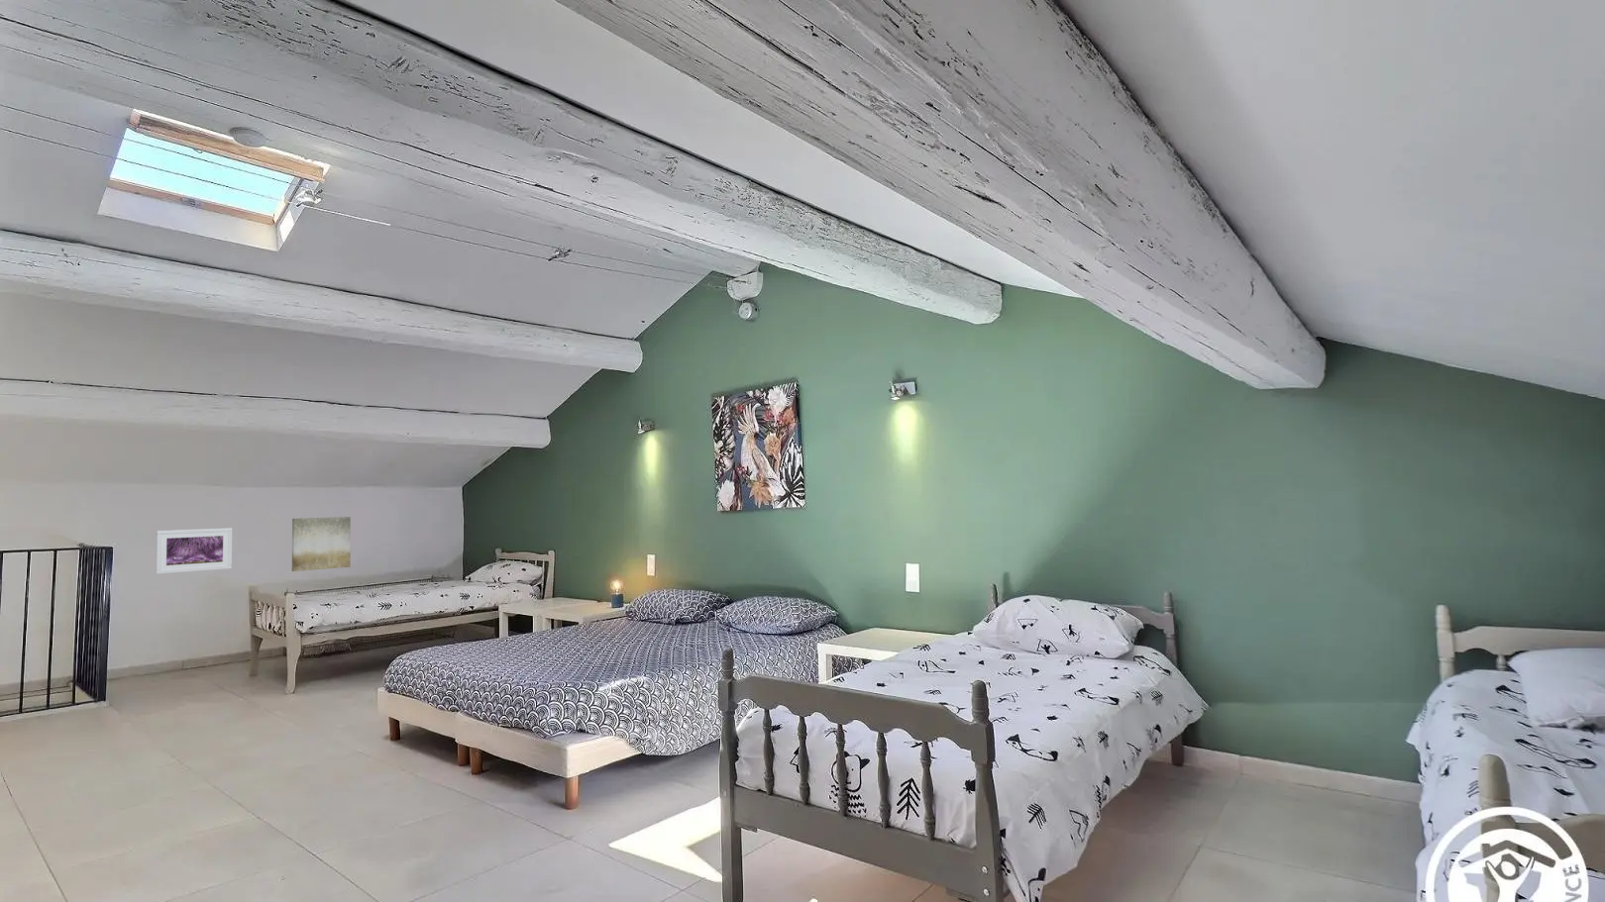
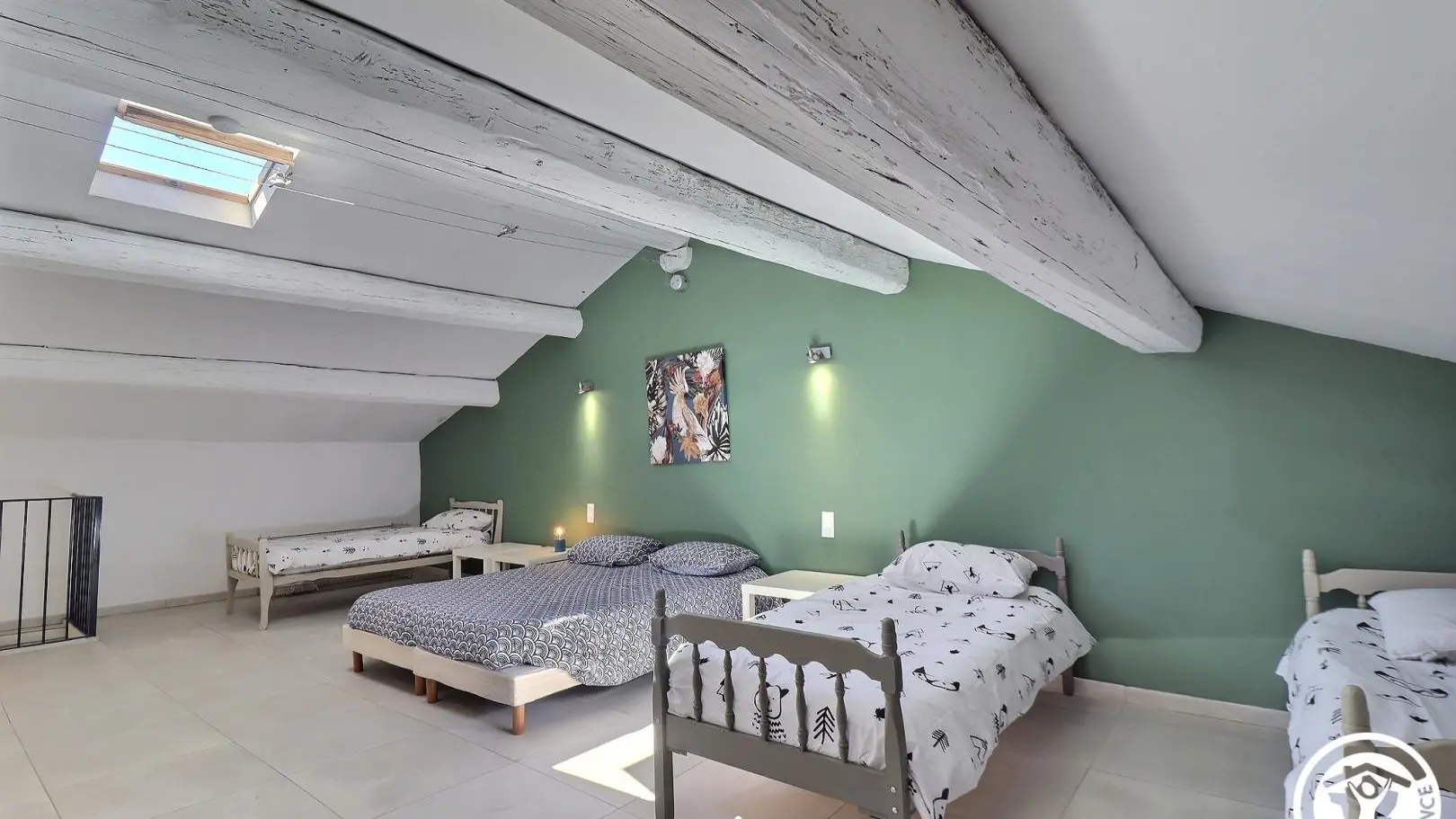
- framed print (195, 550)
- wall art (321, 543)
